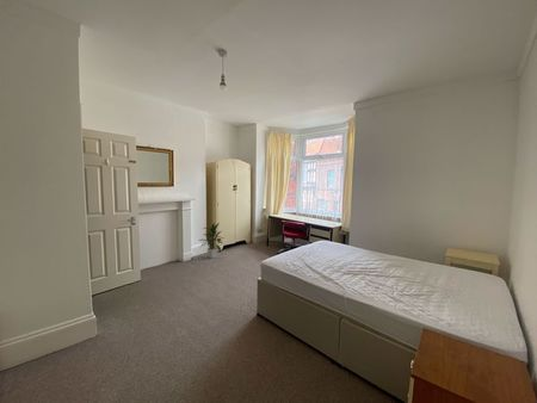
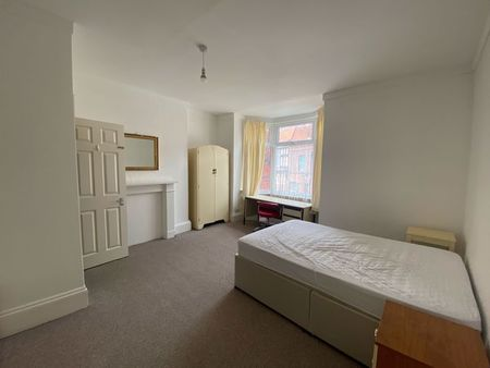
- indoor plant (212, 240)
